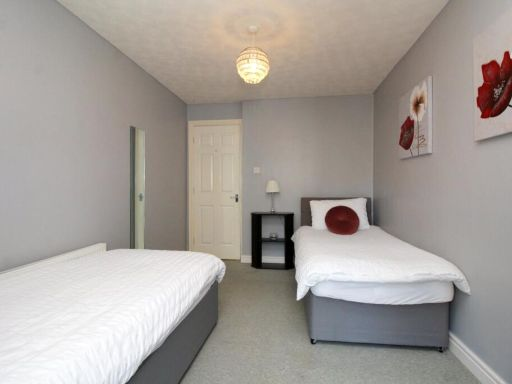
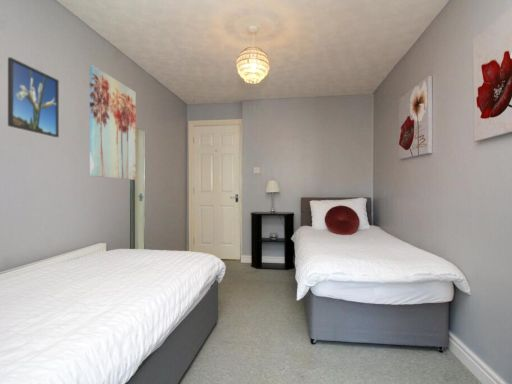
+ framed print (35, 100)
+ wall art (115, 129)
